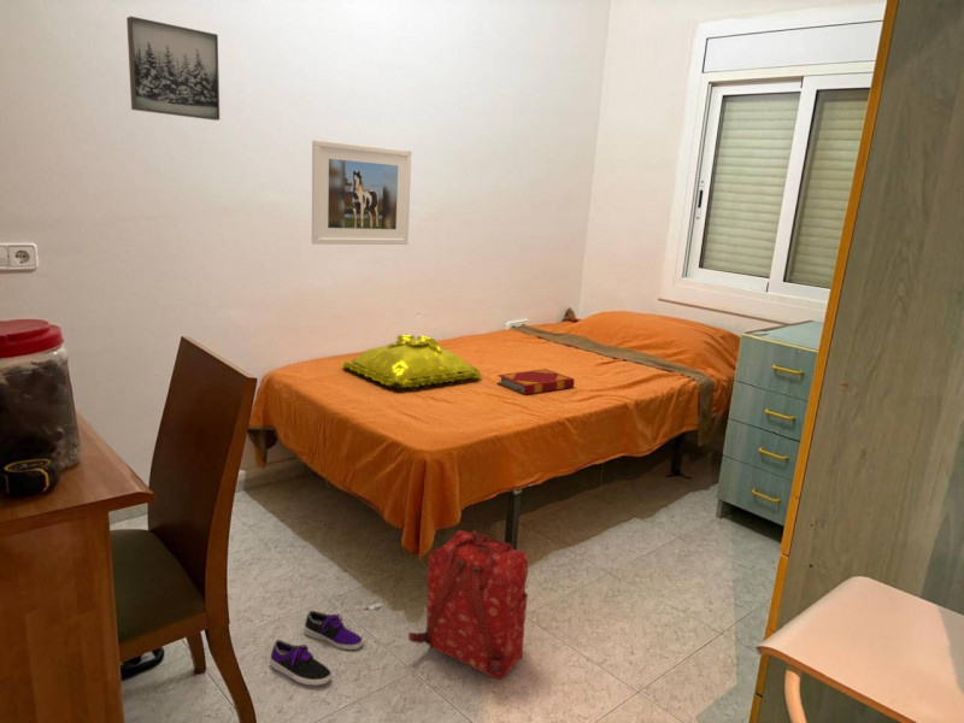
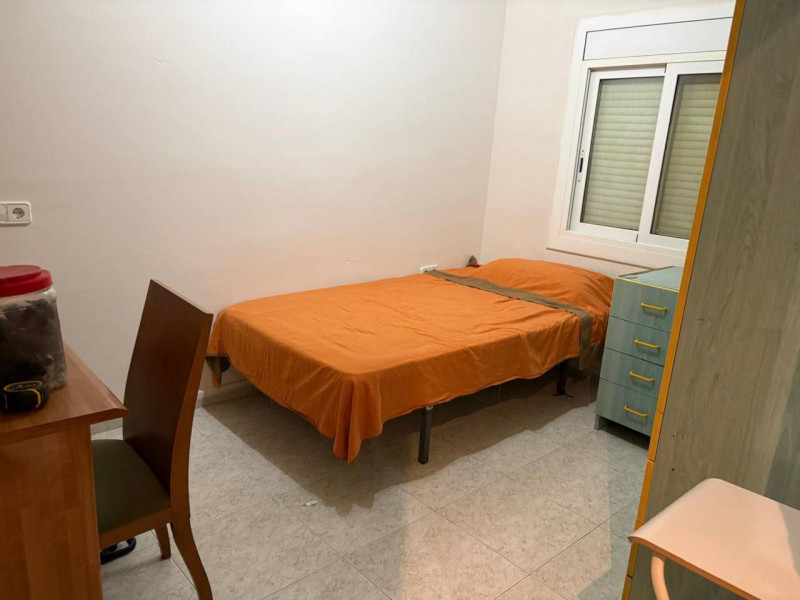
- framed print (363, 195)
- shoe (317, 637)
- backpack (474, 600)
- cushion (413, 355)
- wall art (175, 71)
- hardback book (535, 381)
